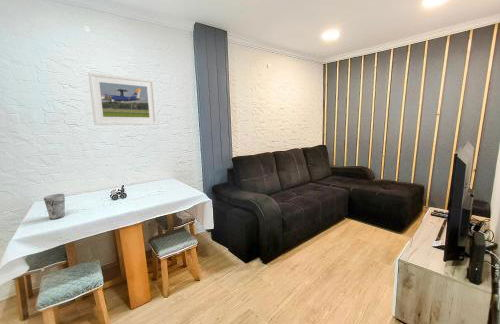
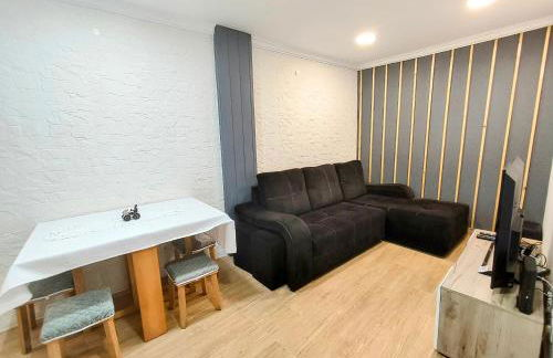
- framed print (126, 101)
- cup (55, 206)
